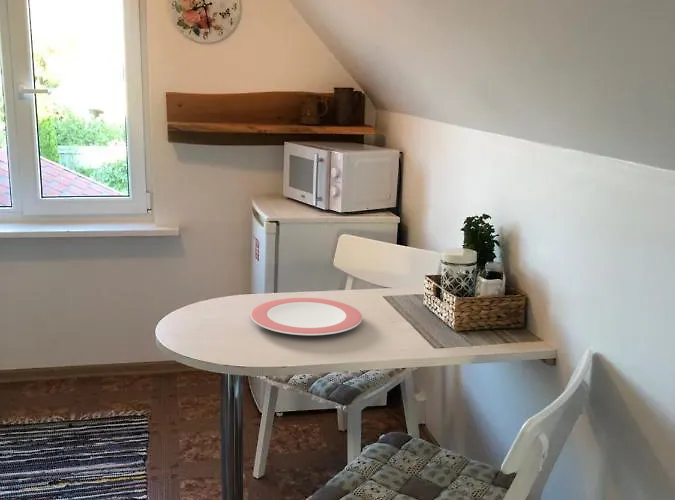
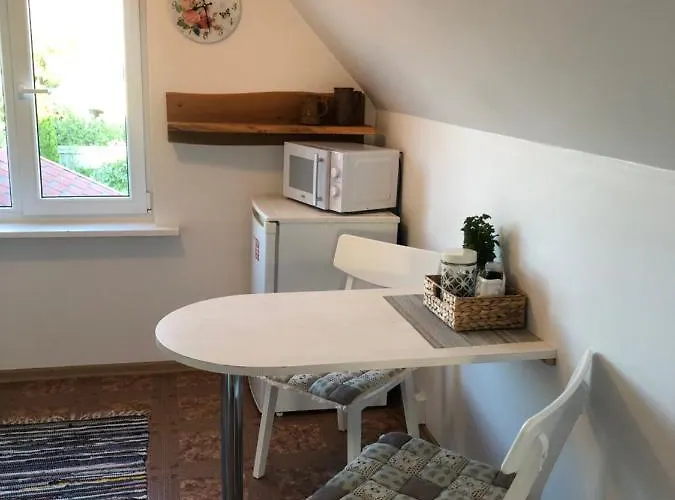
- plate (306, 317)
